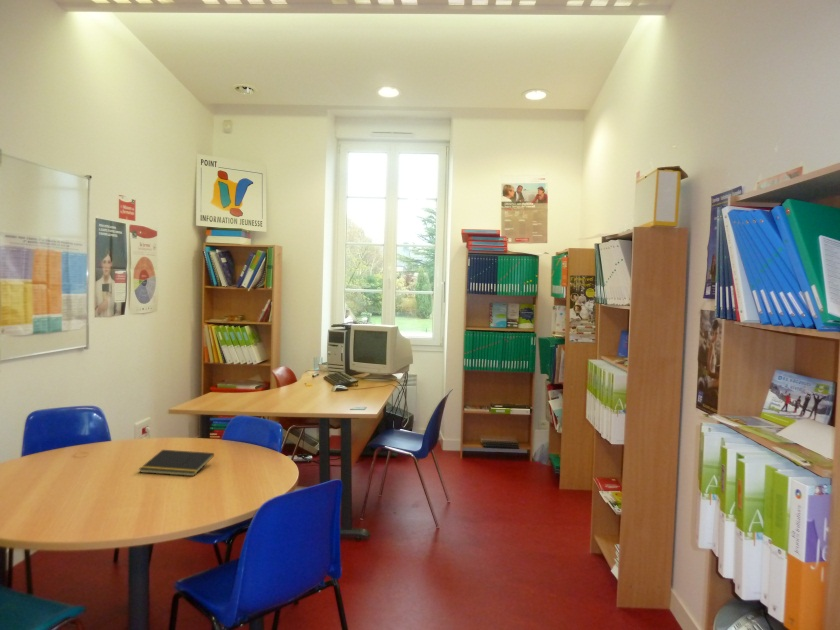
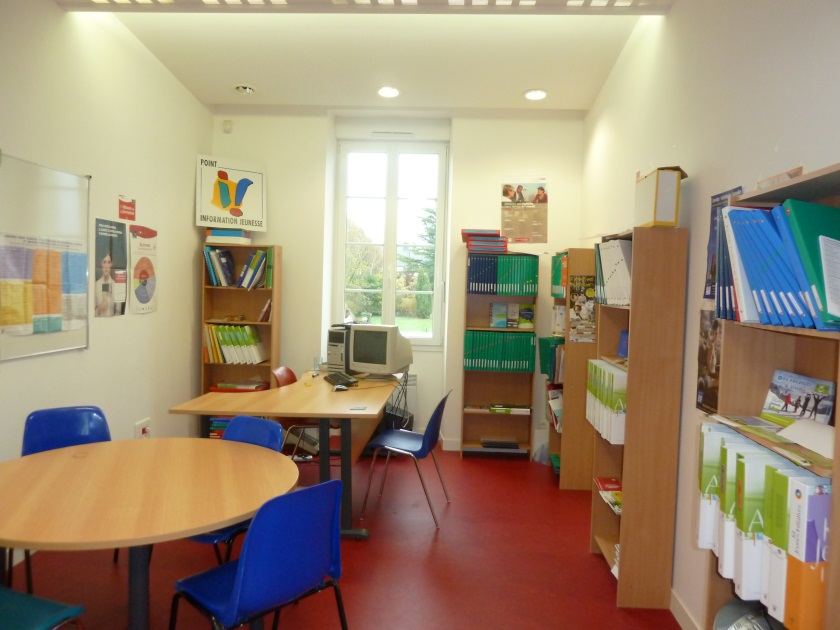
- notepad (177, 462)
